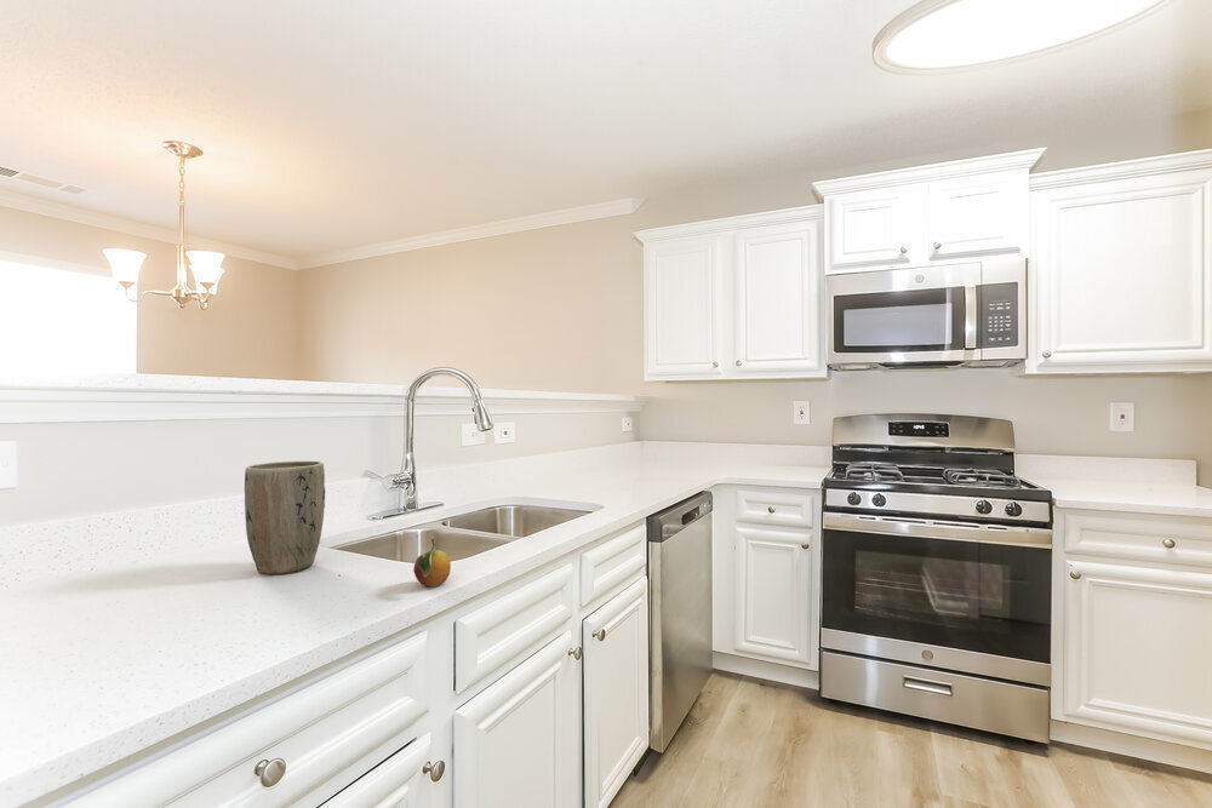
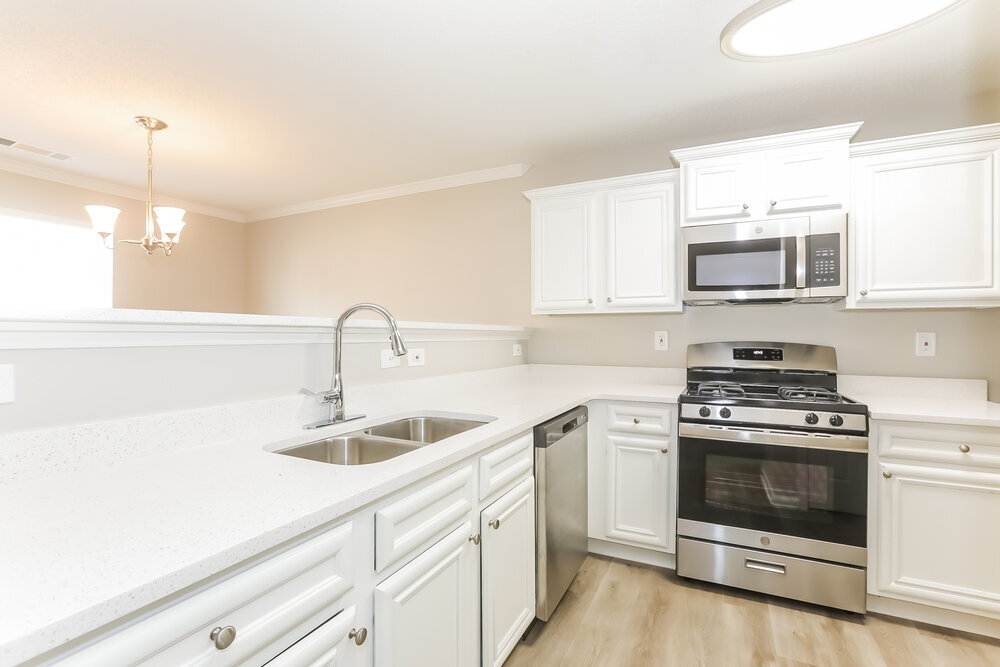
- plant pot (286, 515)
- fruit (429, 563)
